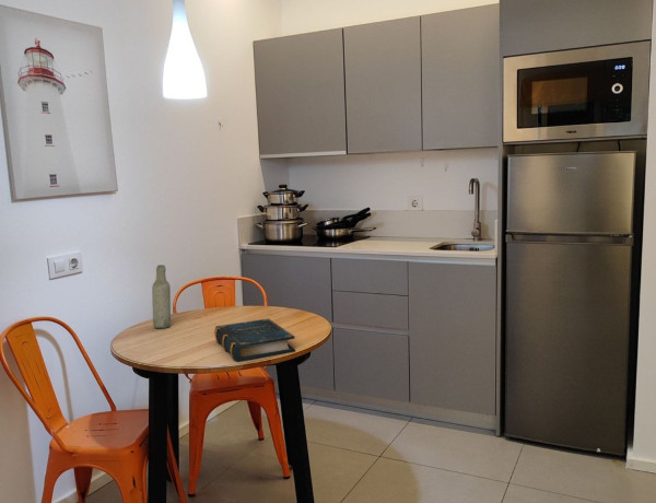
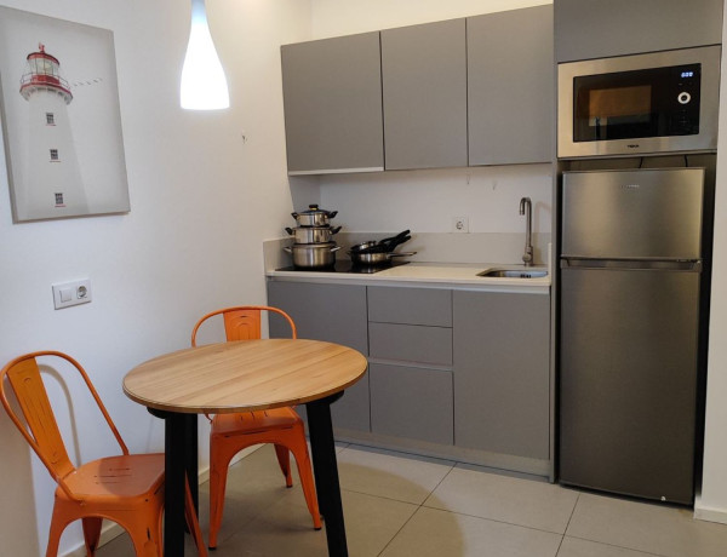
- bottle (161, 295)
- book (253, 338)
